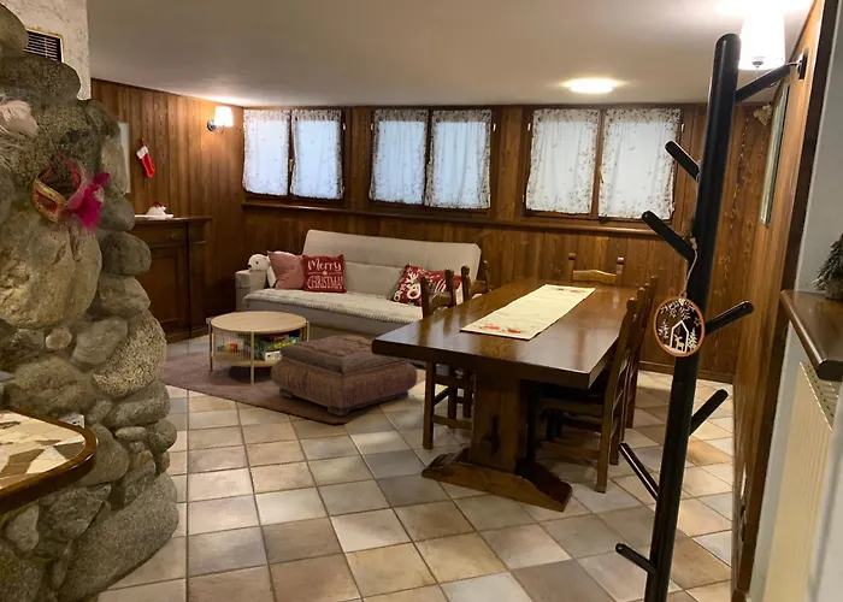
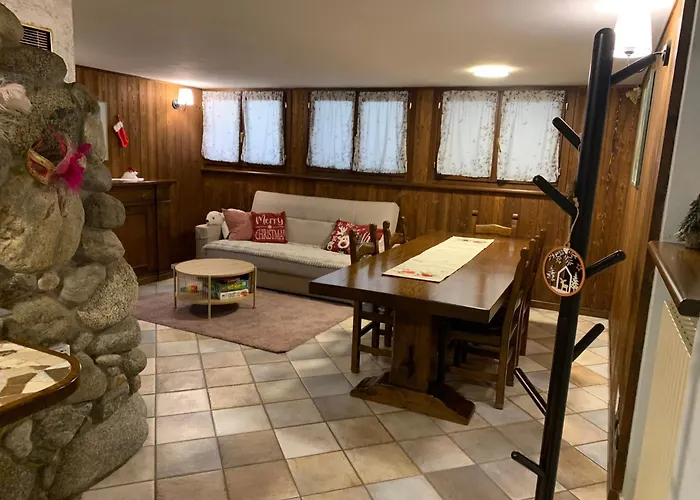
- ottoman (344, 368)
